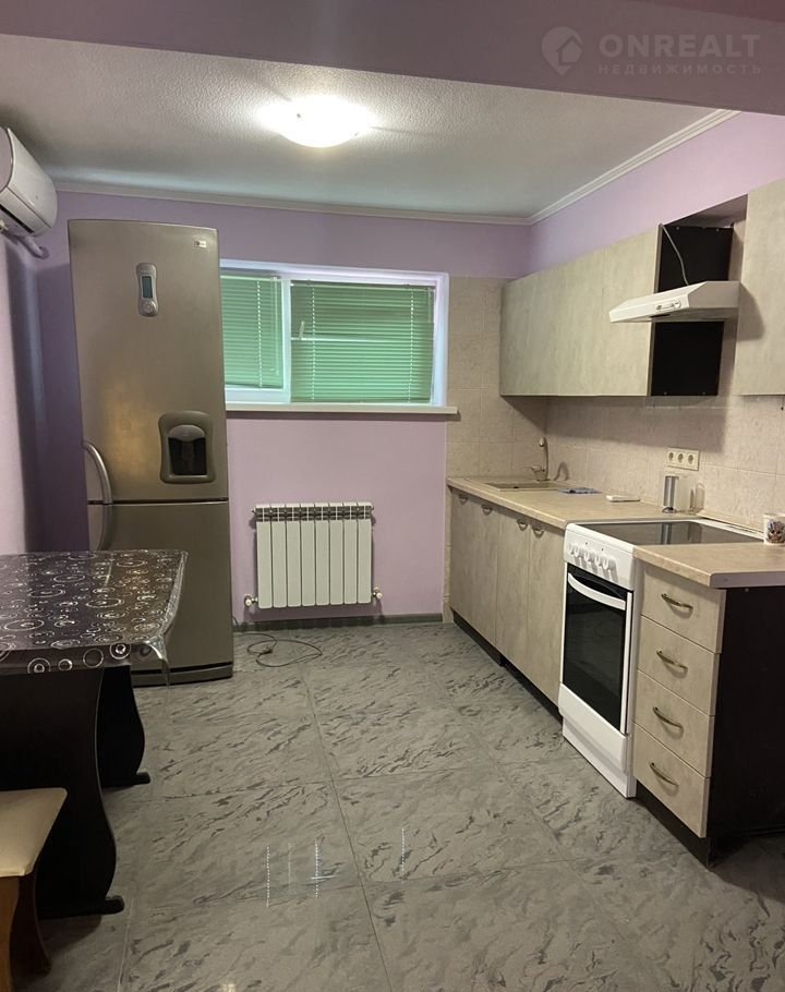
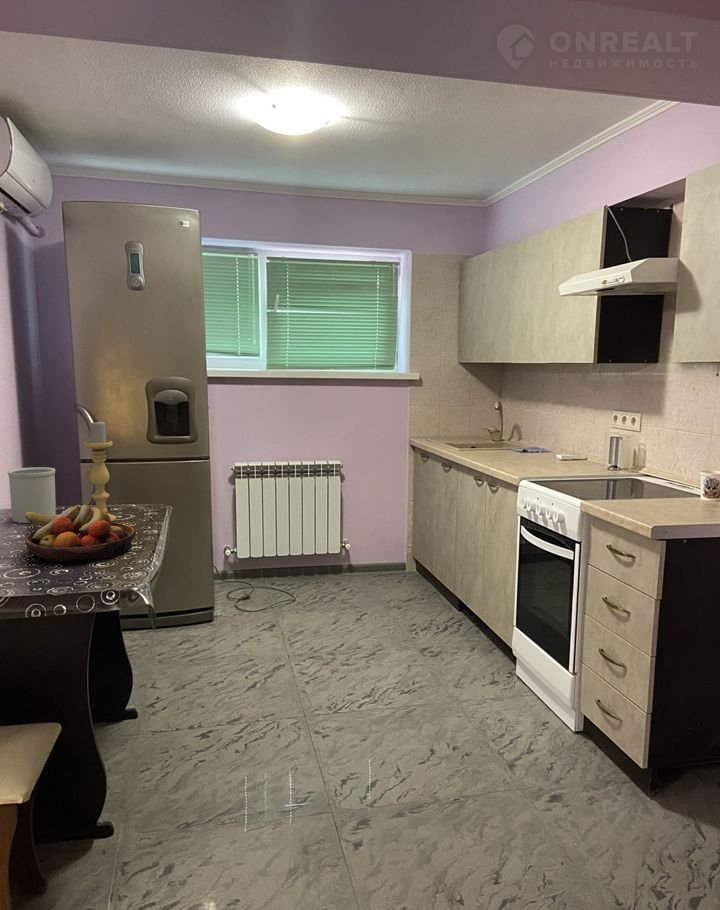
+ candle holder (99, 470)
+ fruit bowl (80, 529)
+ utensil holder (33, 494)
